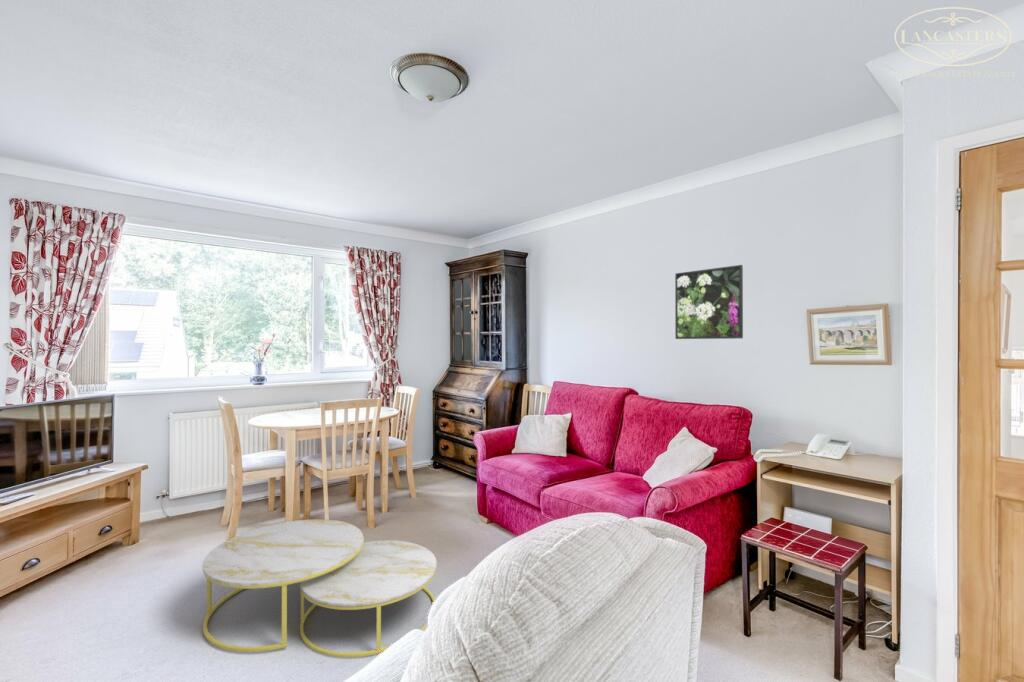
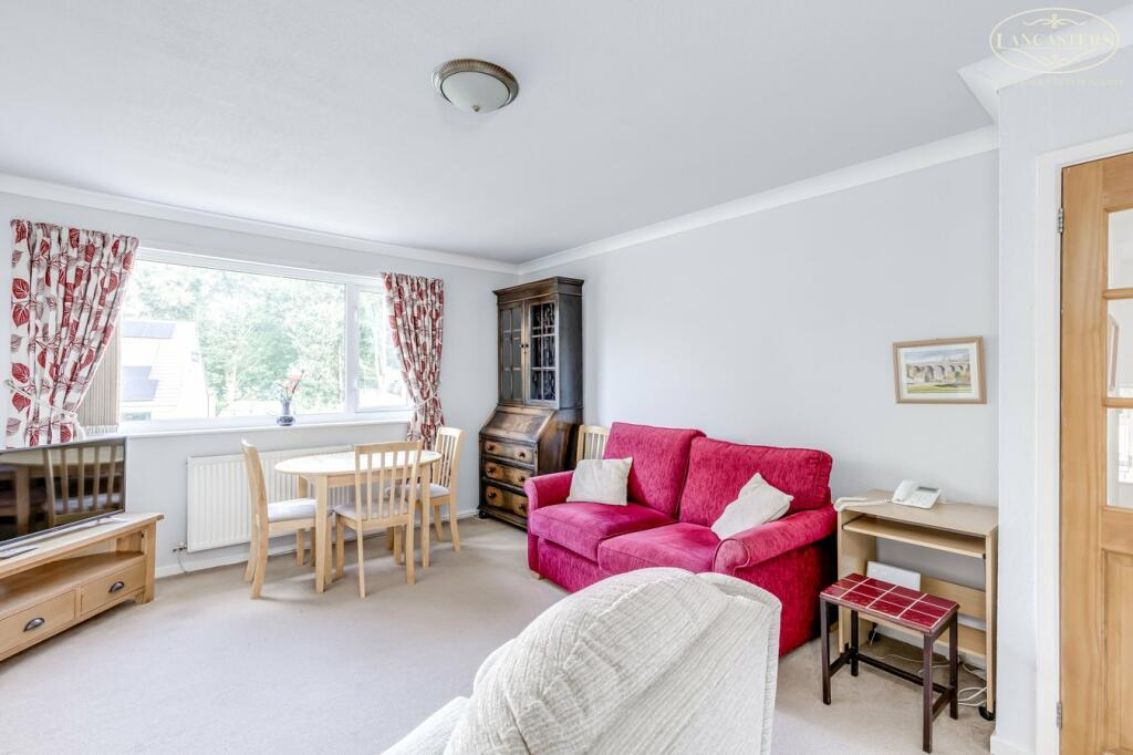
- coffee table (324, 579)
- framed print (707, 304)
